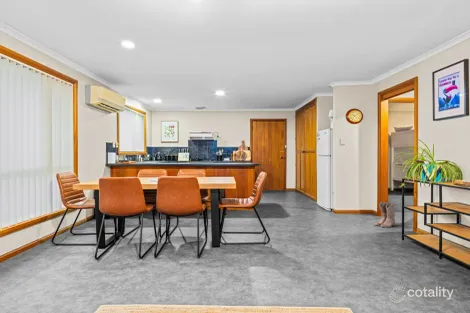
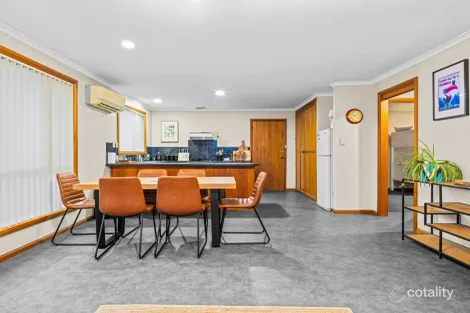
- boots (385, 213)
